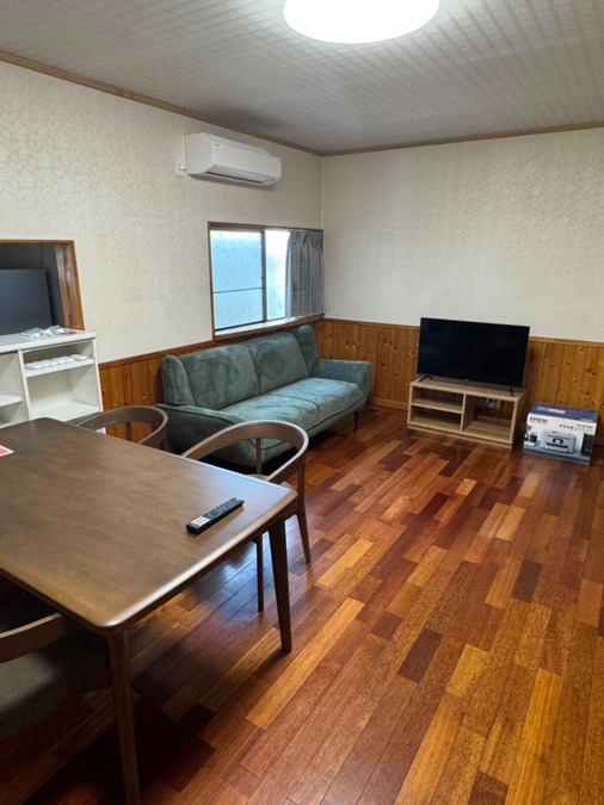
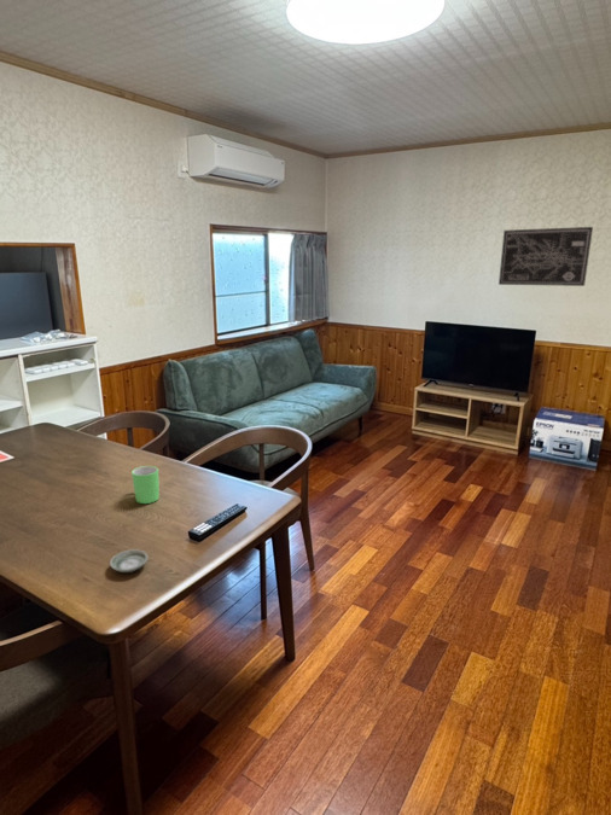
+ saucer (129, 563)
+ mug (144, 483)
+ wall art (543, 257)
